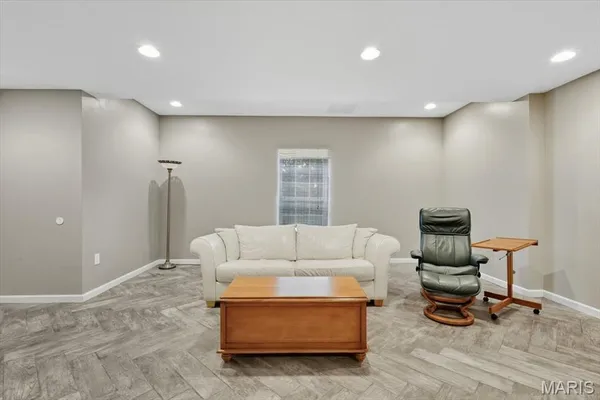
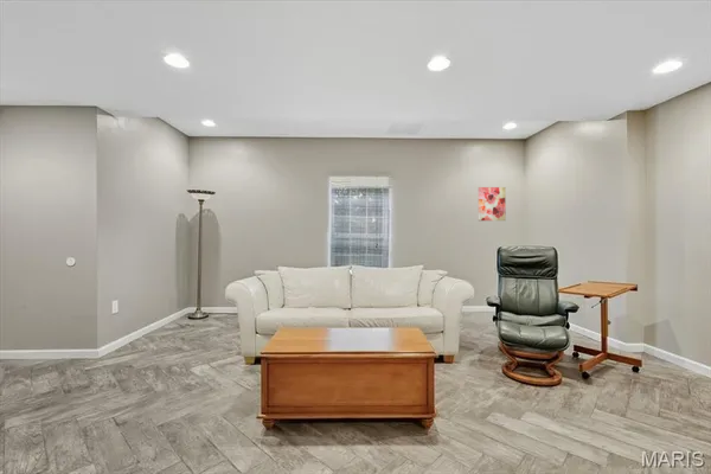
+ wall art (492, 204)
